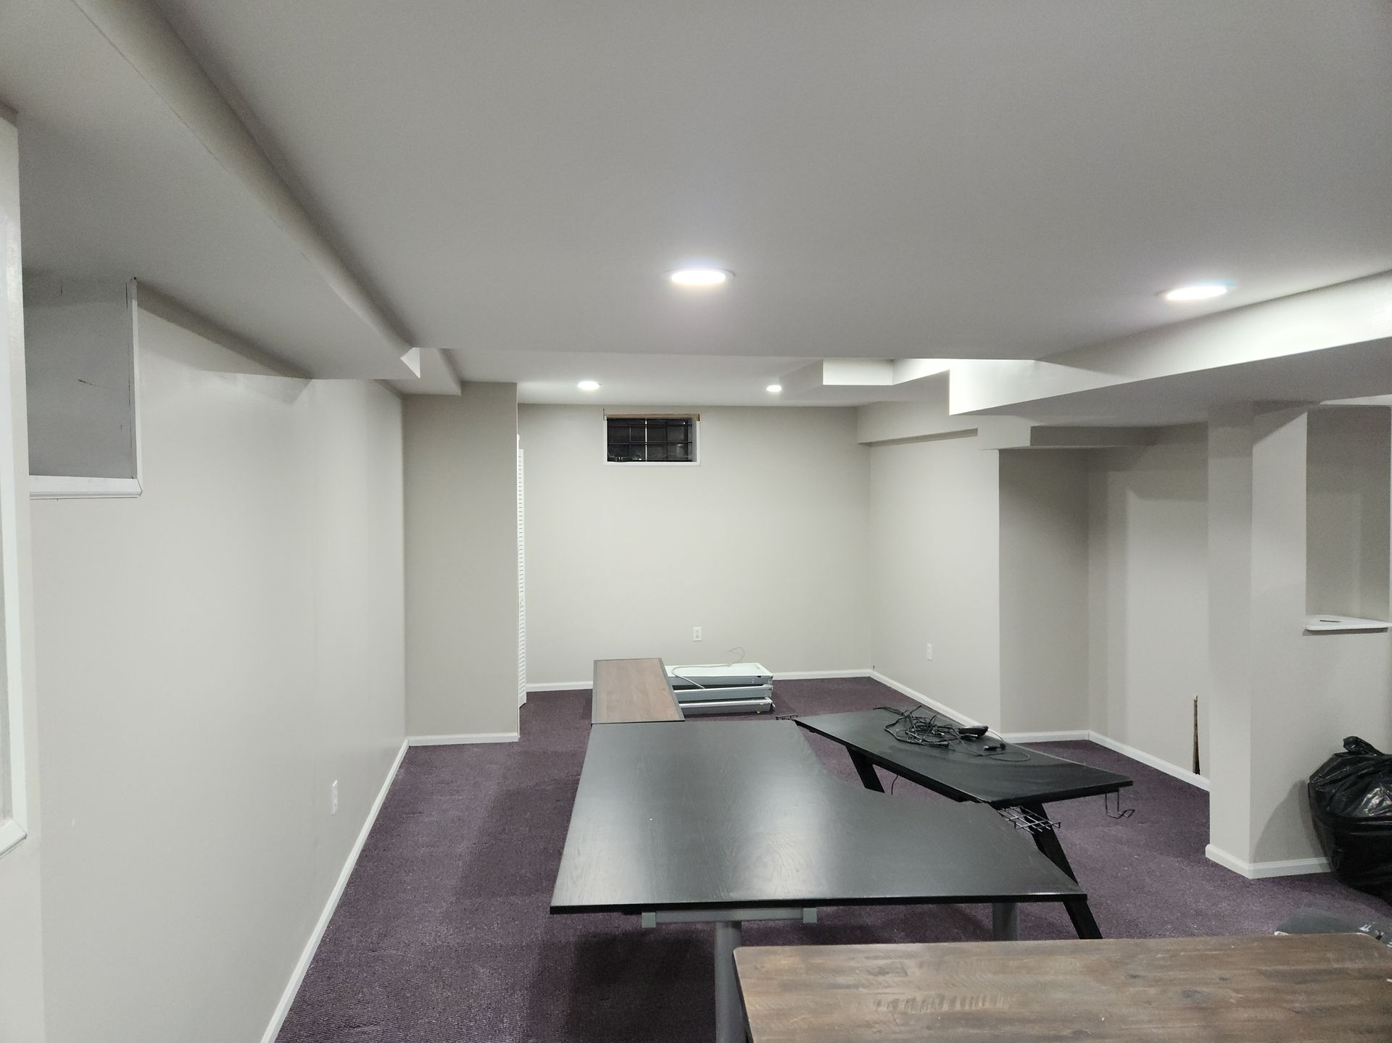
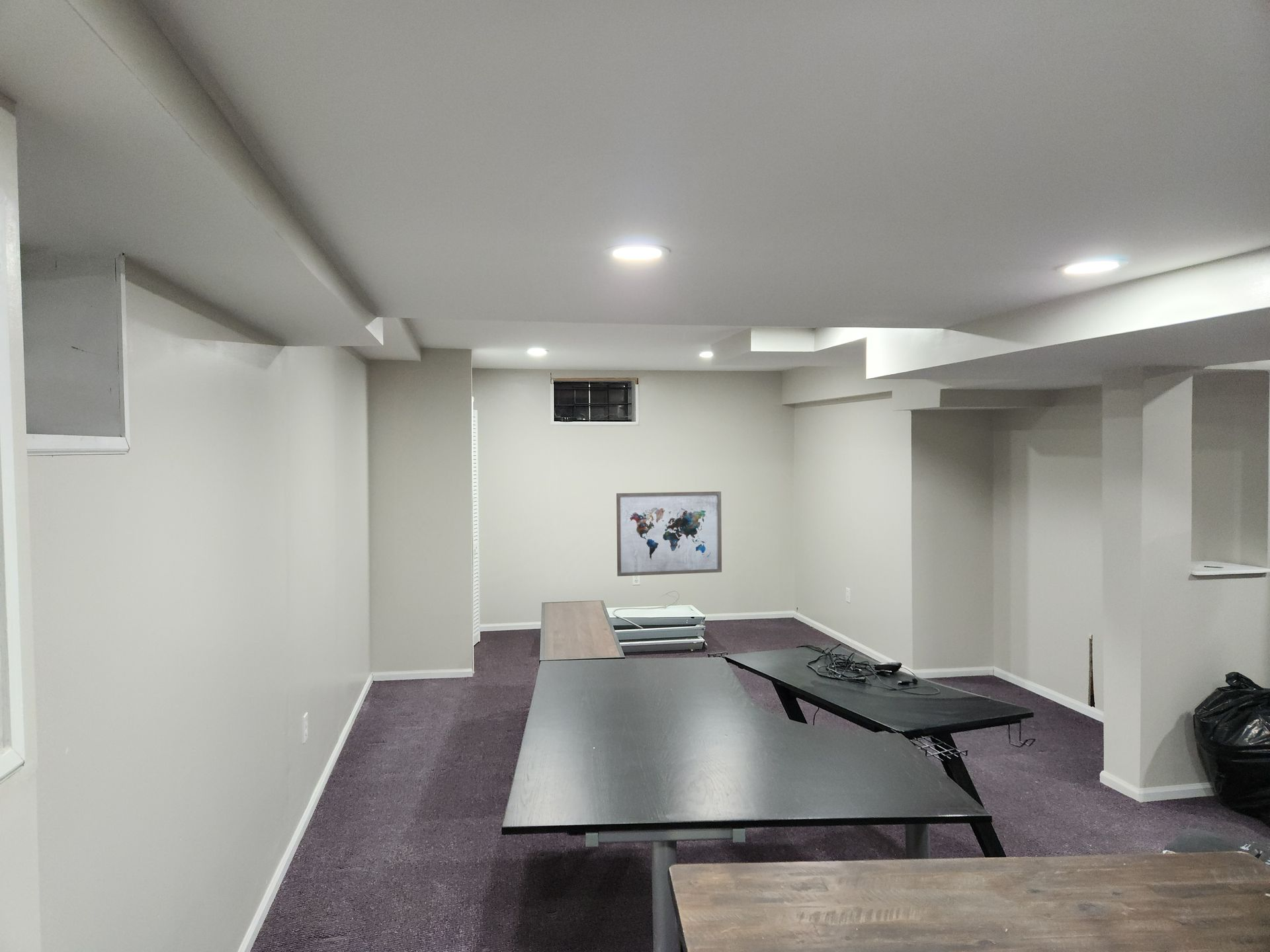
+ wall art (669, 533)
